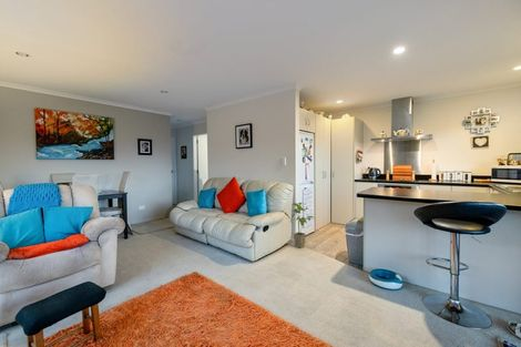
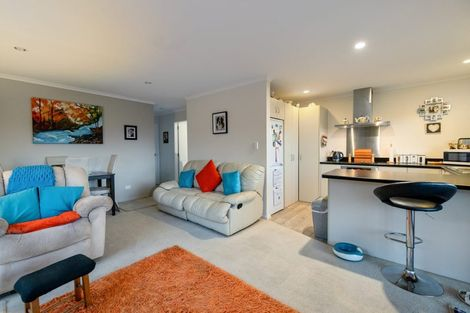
- house plant (302, 225)
